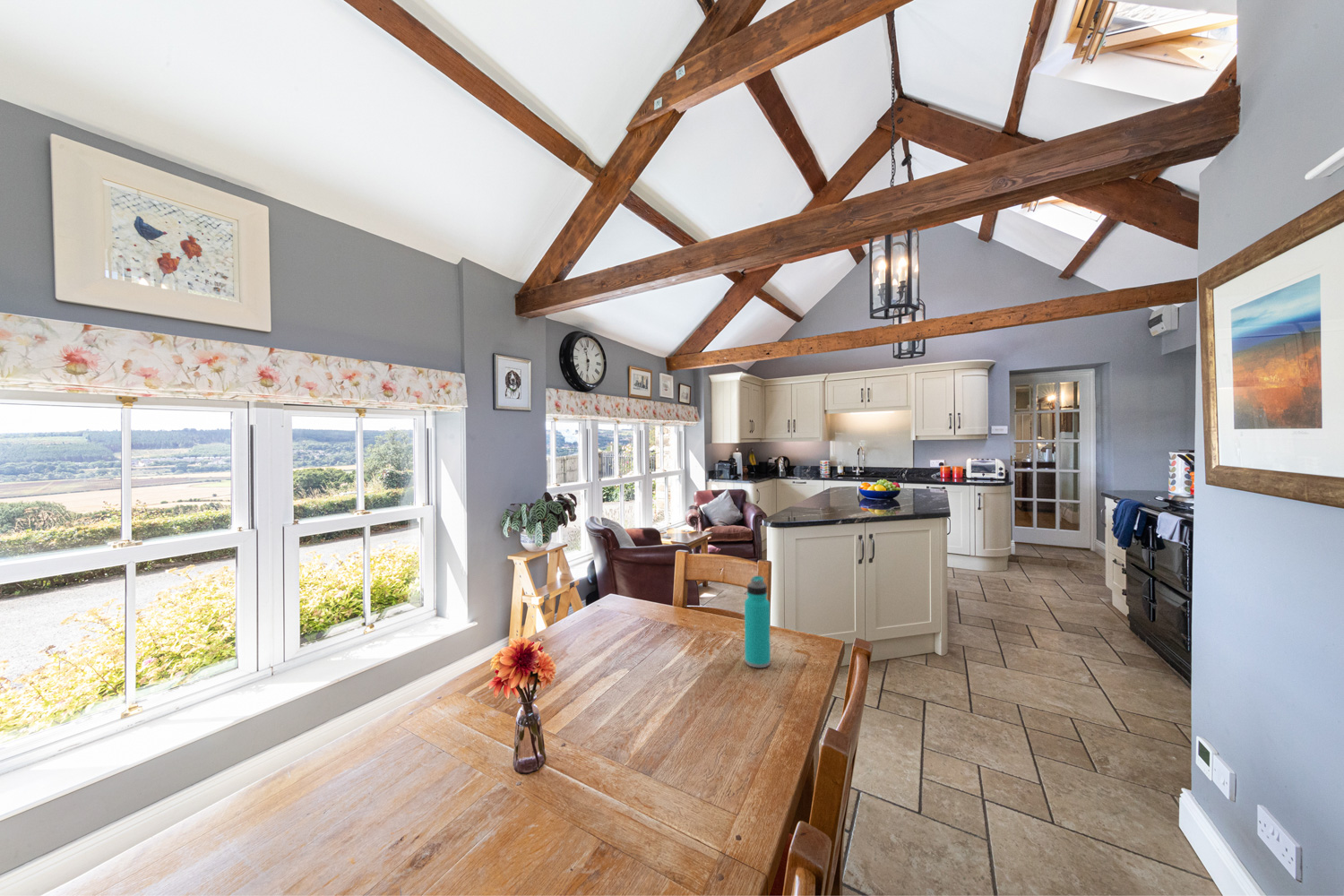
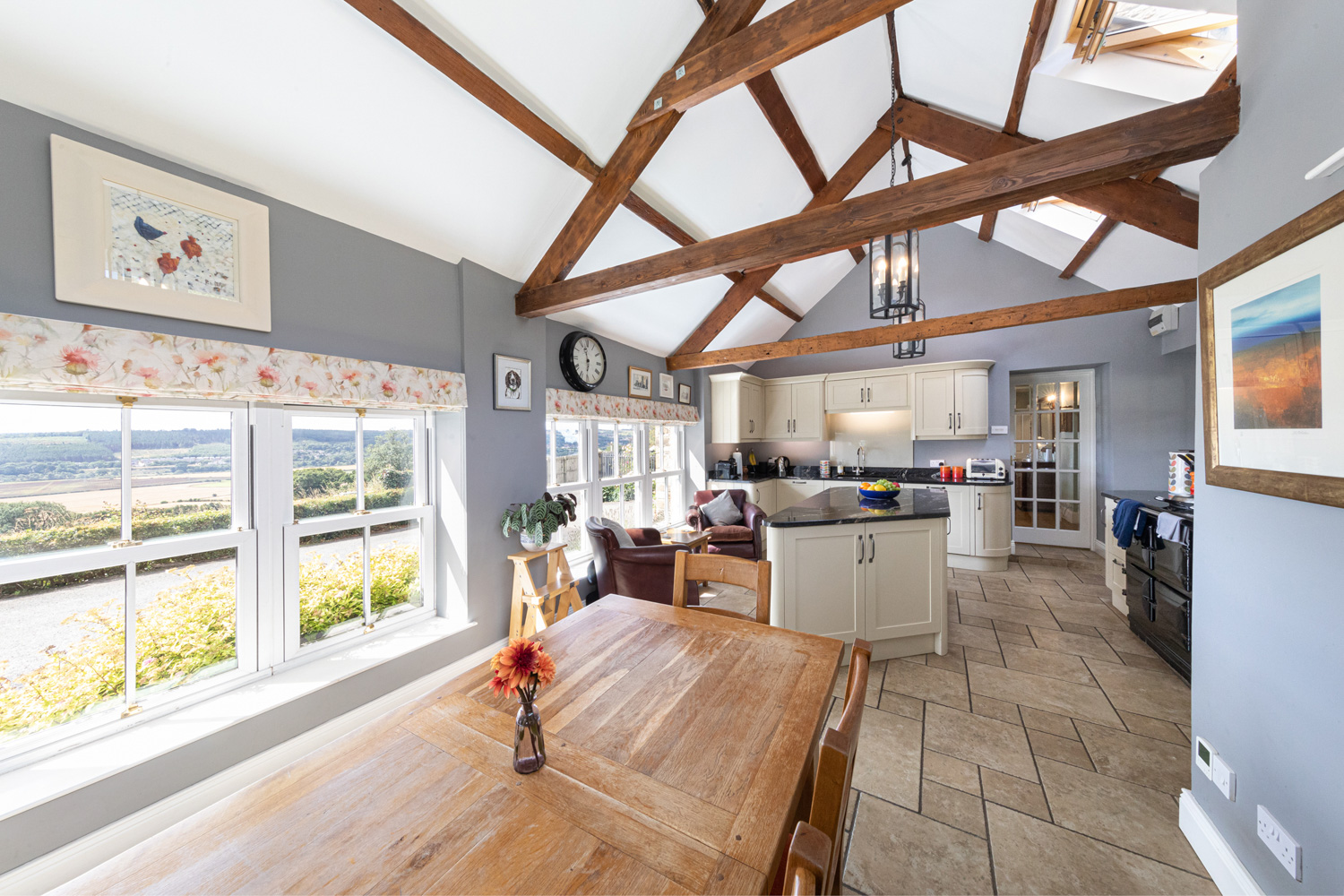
- water bottle (757, 620)
